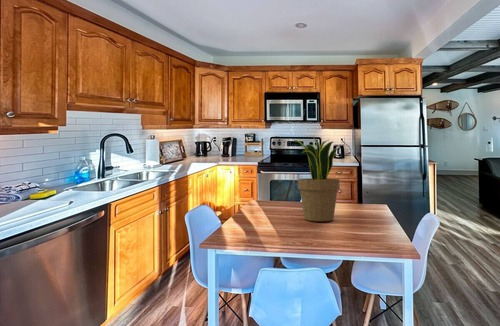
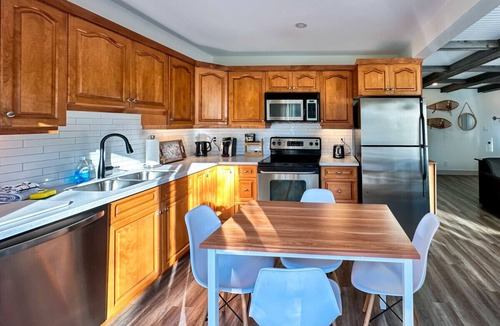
- potted plant (315, 177)
